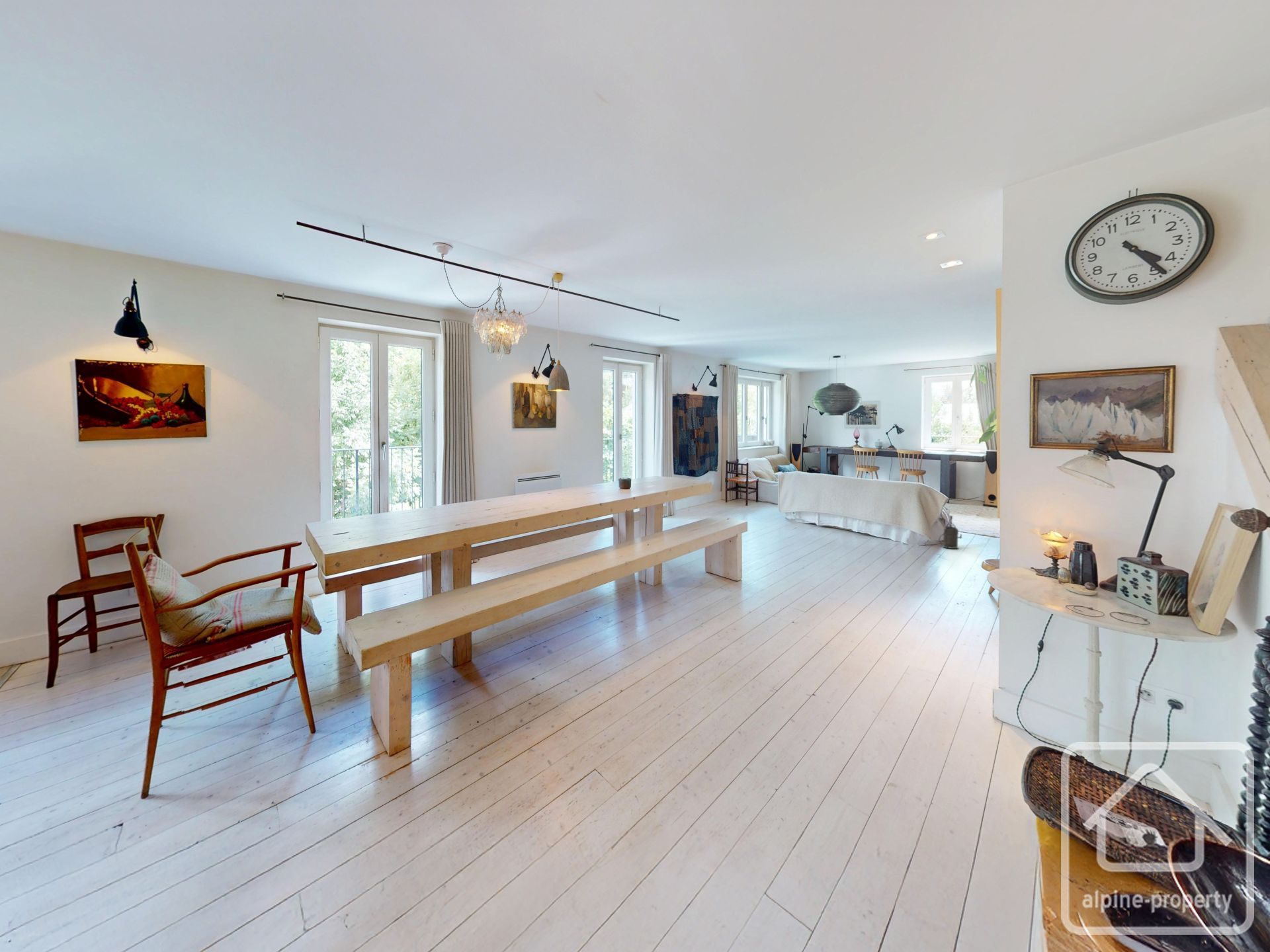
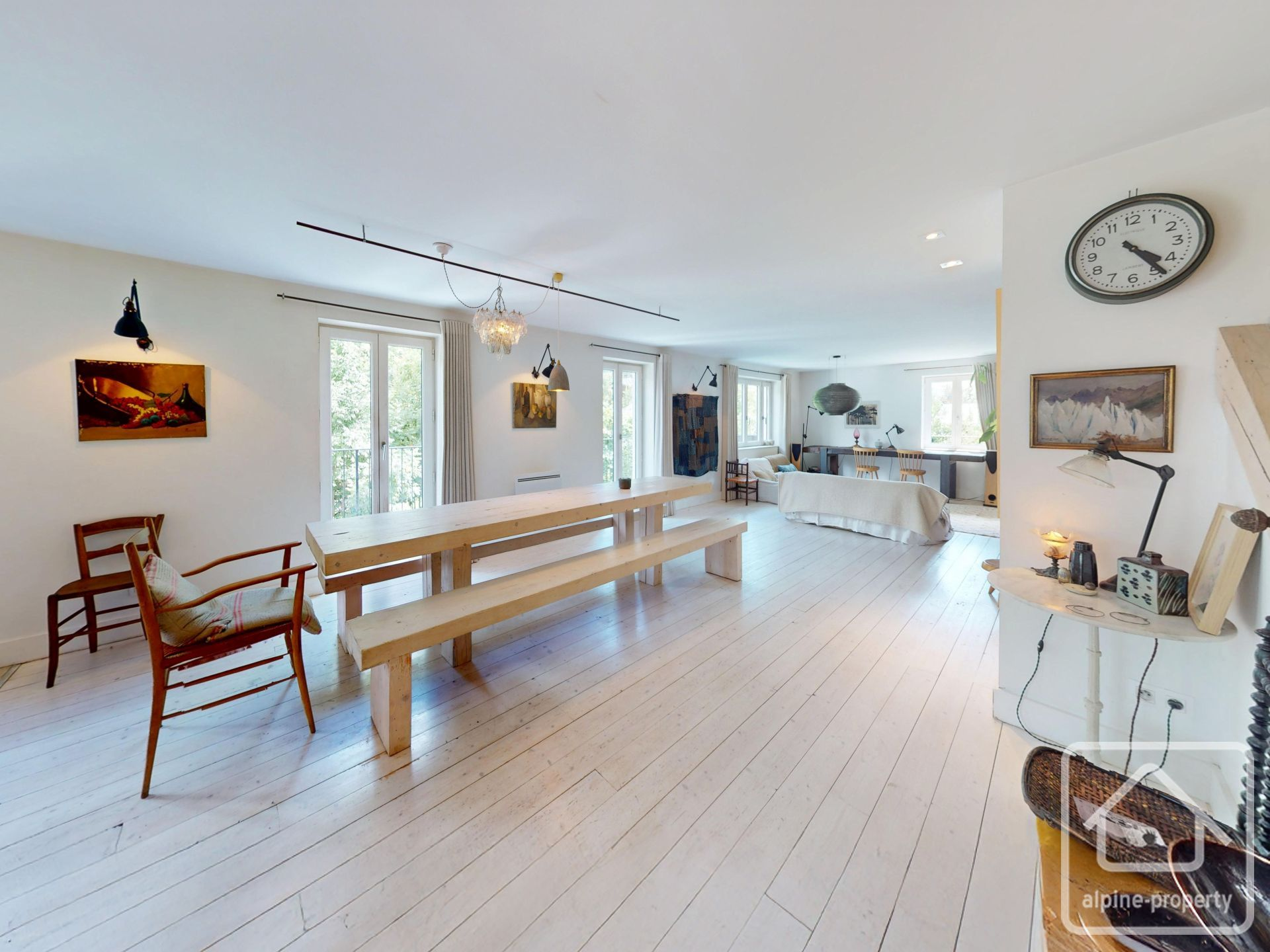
- oil lamp (949, 532)
